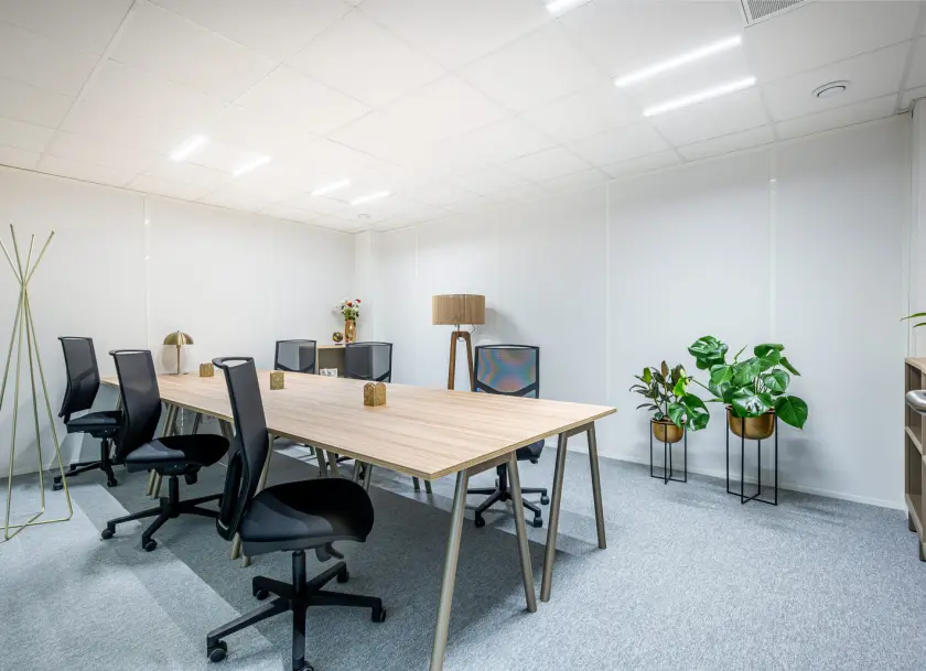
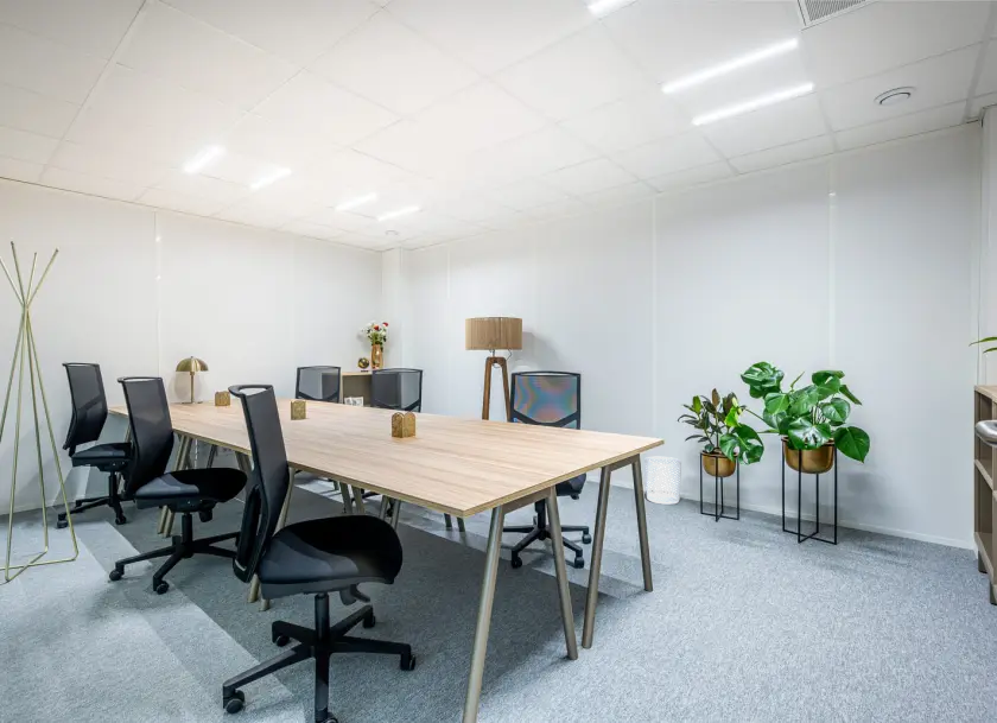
+ waste bin (662, 480)
